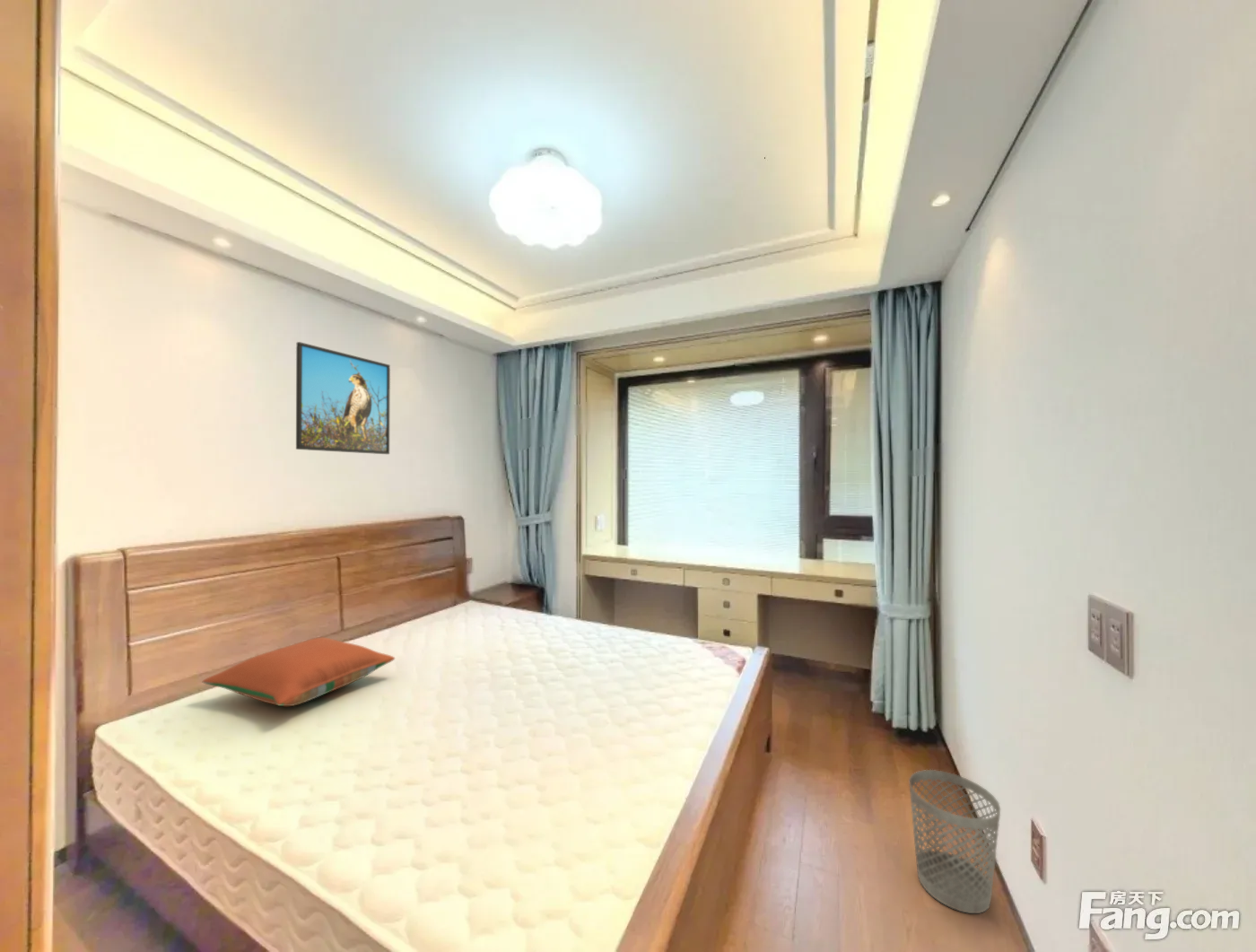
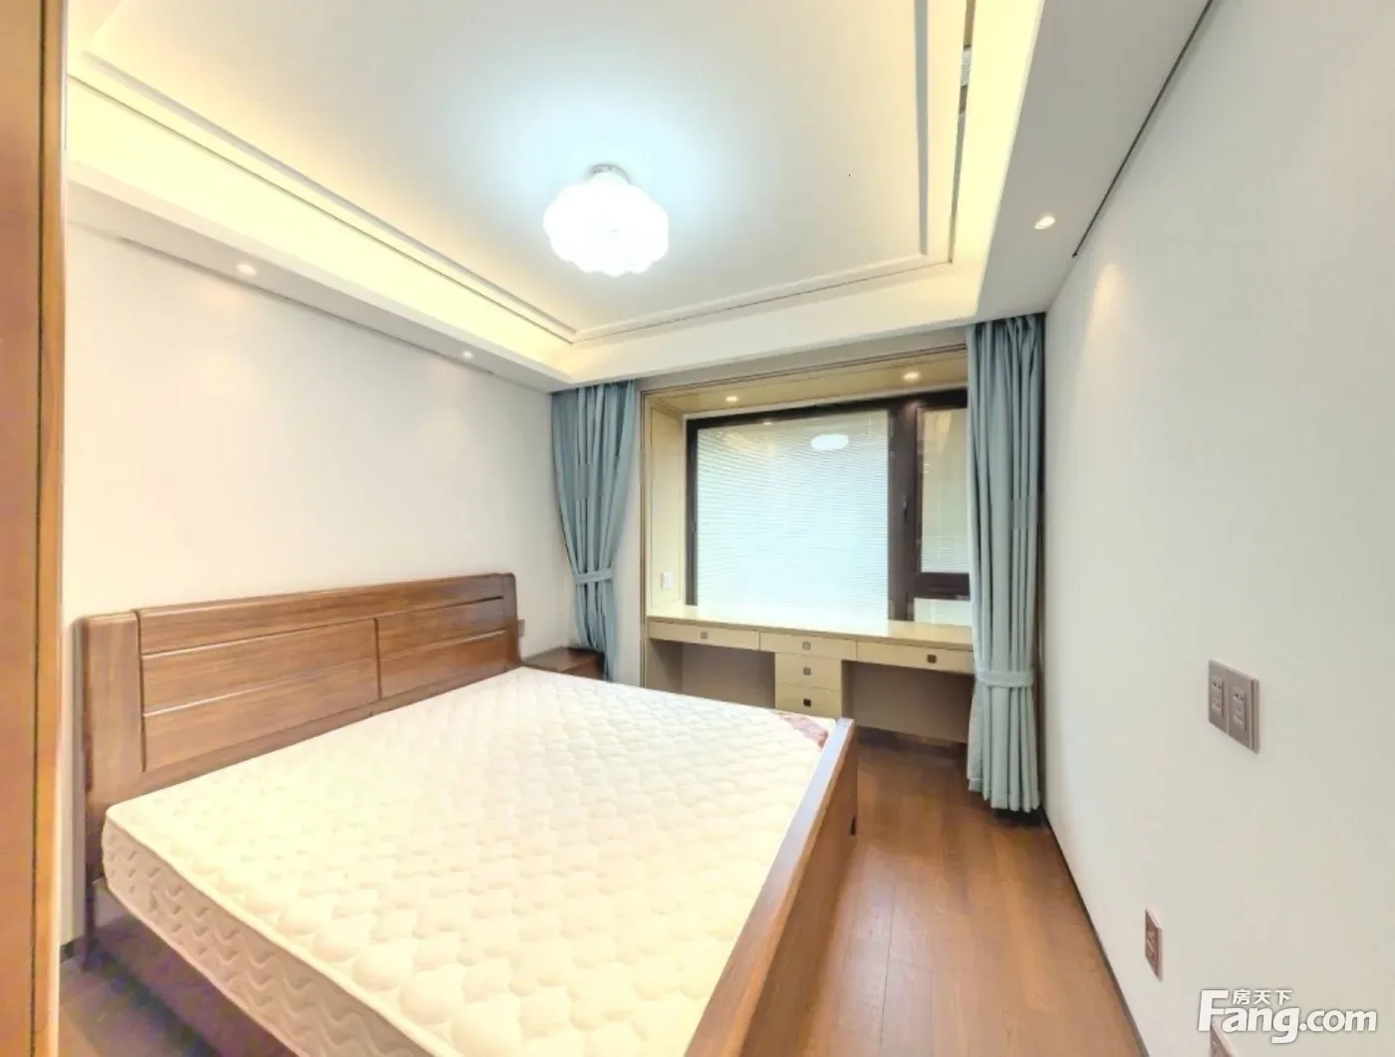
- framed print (347, 403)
- wastebasket (953, 839)
- pillow (304, 668)
